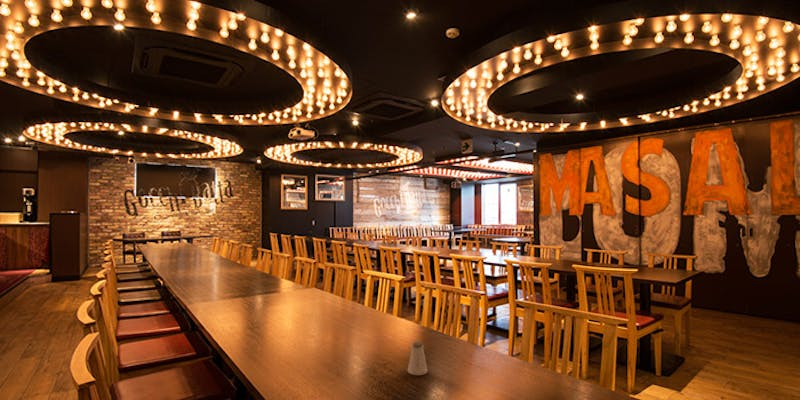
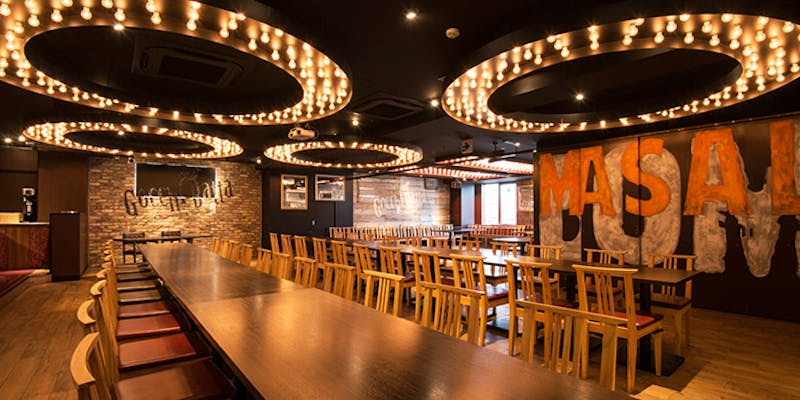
- saltshaker (417, 357)
